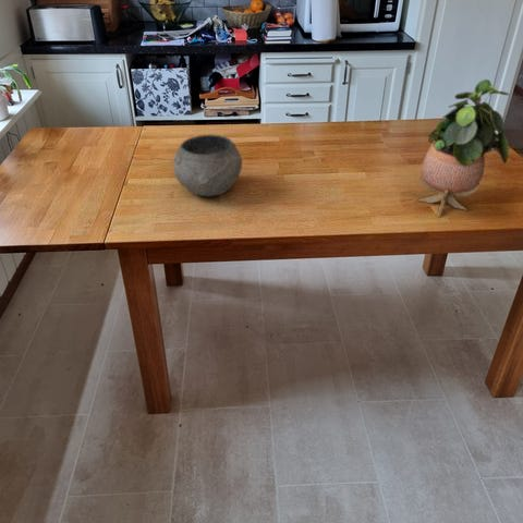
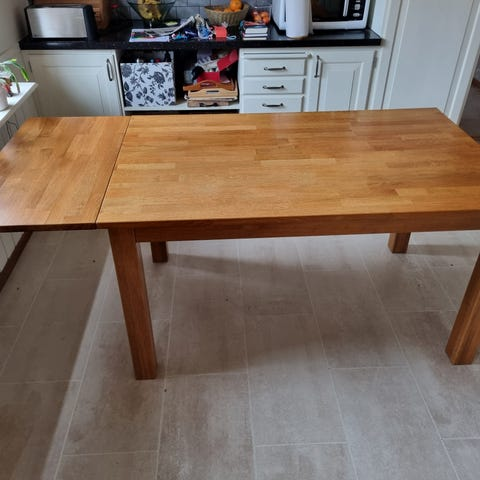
- potted plant (465, 148)
- bowl (207, 167)
